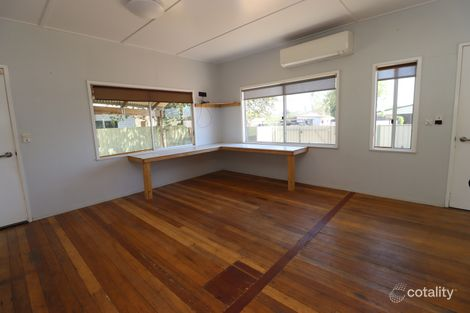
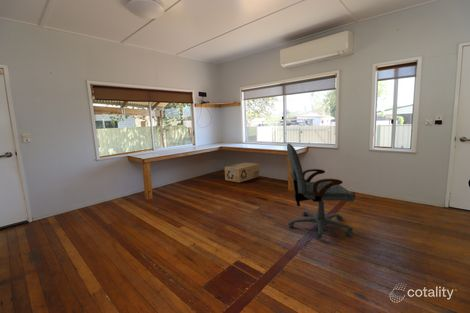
+ office chair (321, 185)
+ cardboard box (242, 171)
